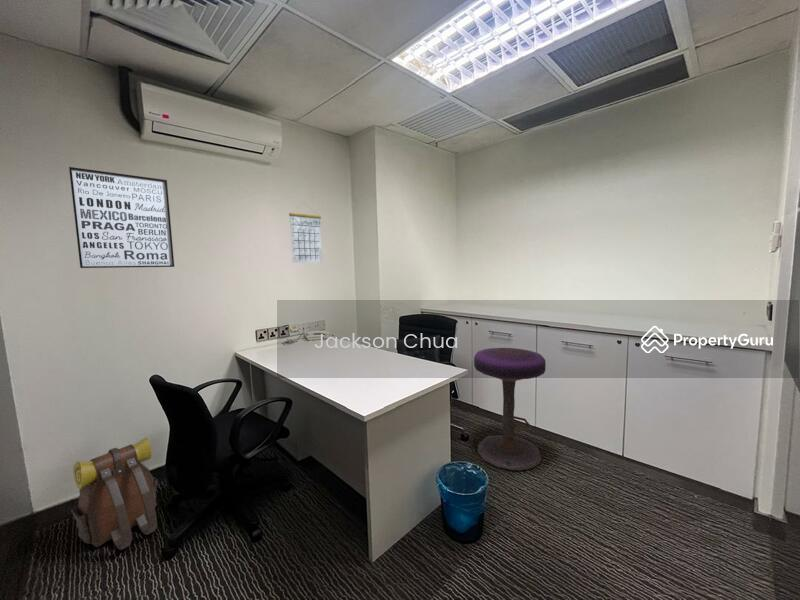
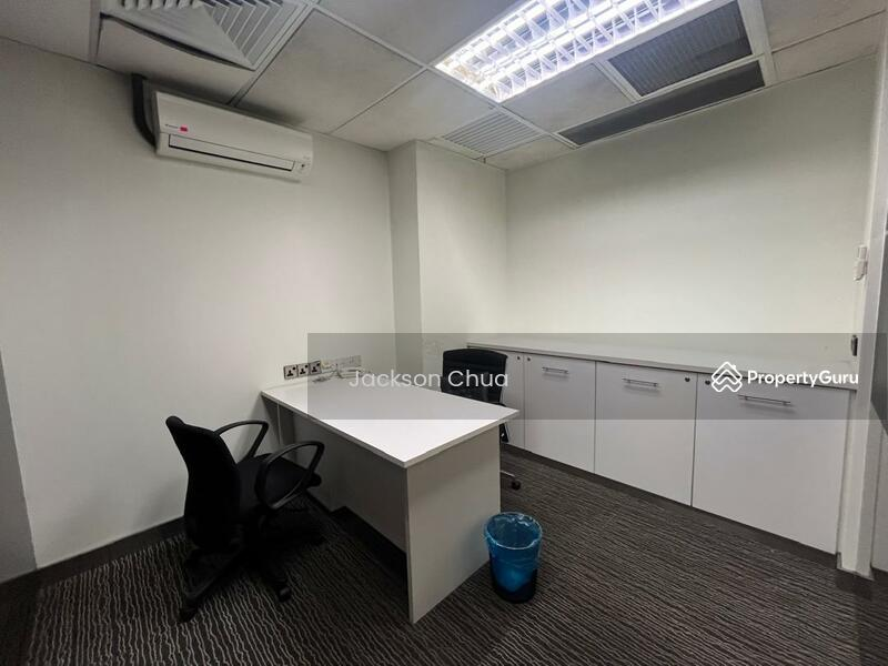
- calendar (306, 232)
- backpack (121, 492)
- stool (508, 402)
- wall art (126, 221)
